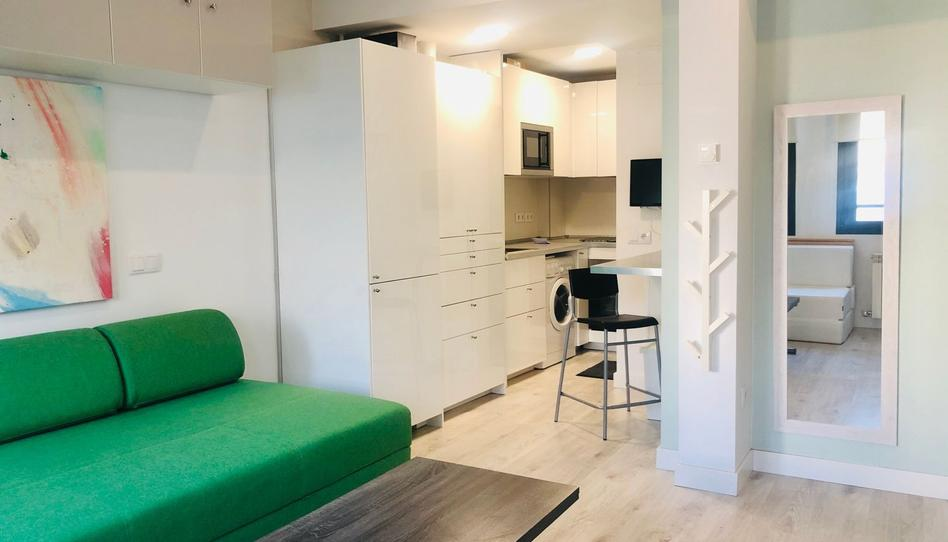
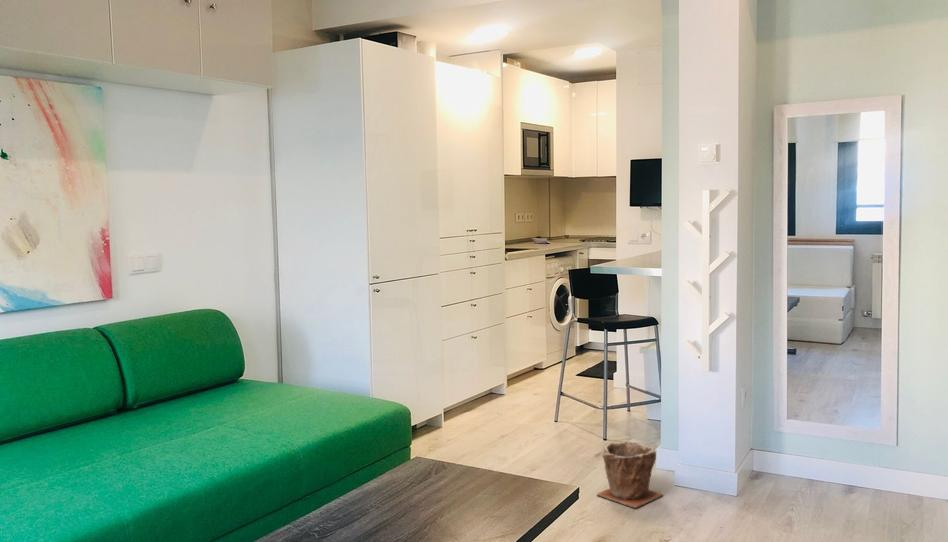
+ plant pot (629, 470)
